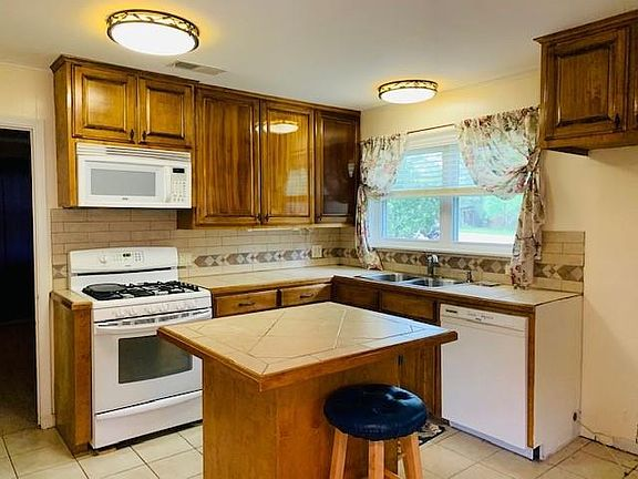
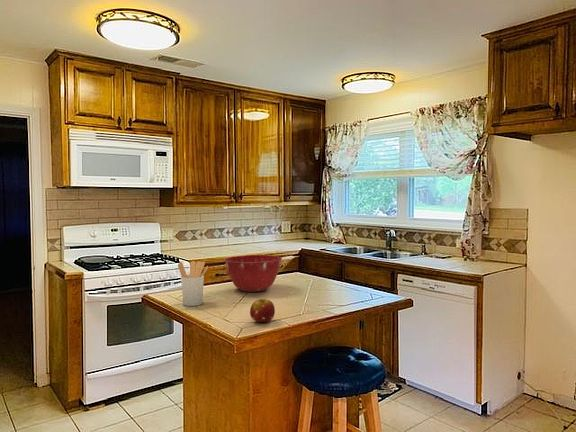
+ fruit (262, 310)
+ utensil holder (194, 281)
+ mixing bowl (253, 273)
